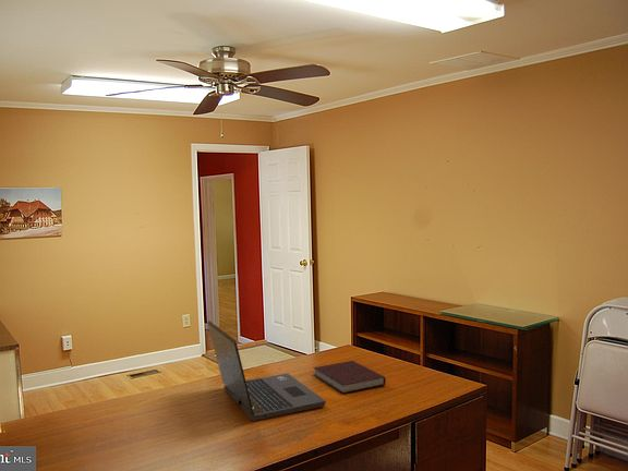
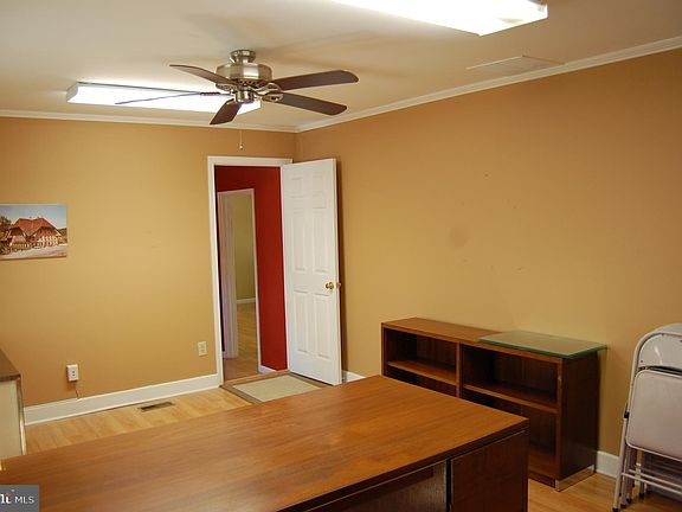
- notebook (348, 375)
- laptop (268, 376)
